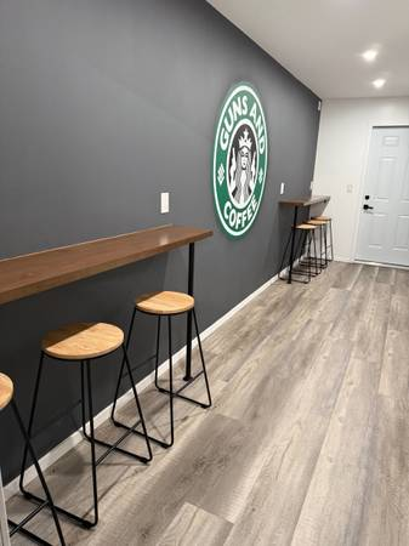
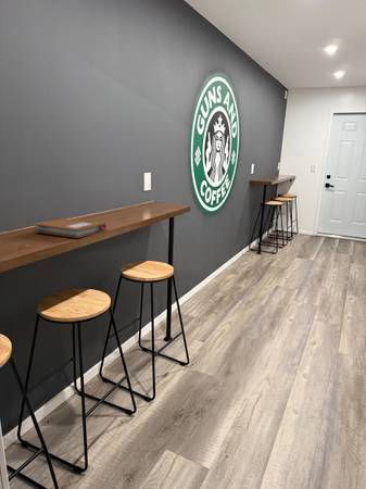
+ notebook (72, 227)
